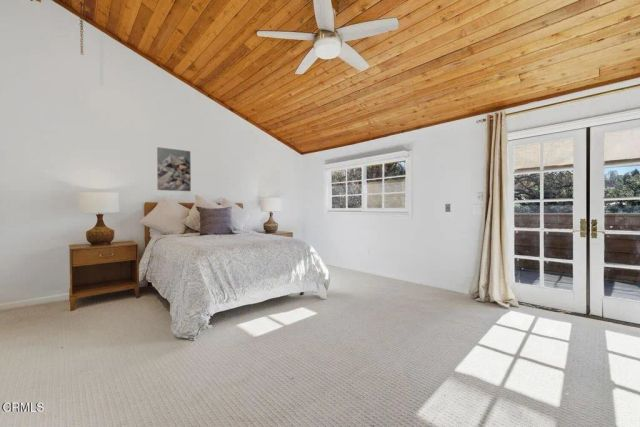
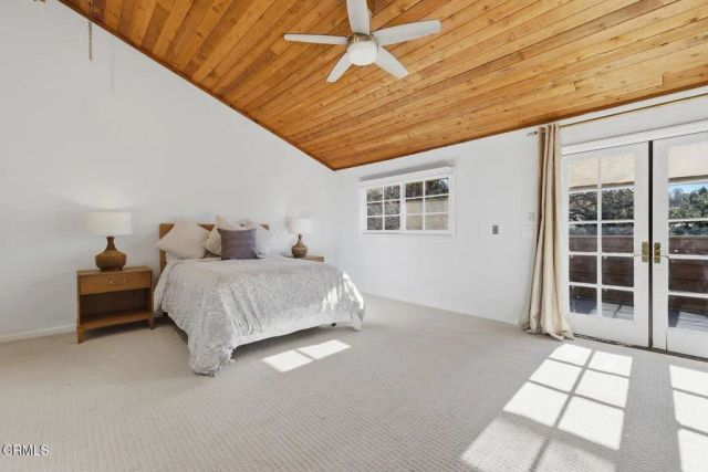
- wall art (174, 170)
